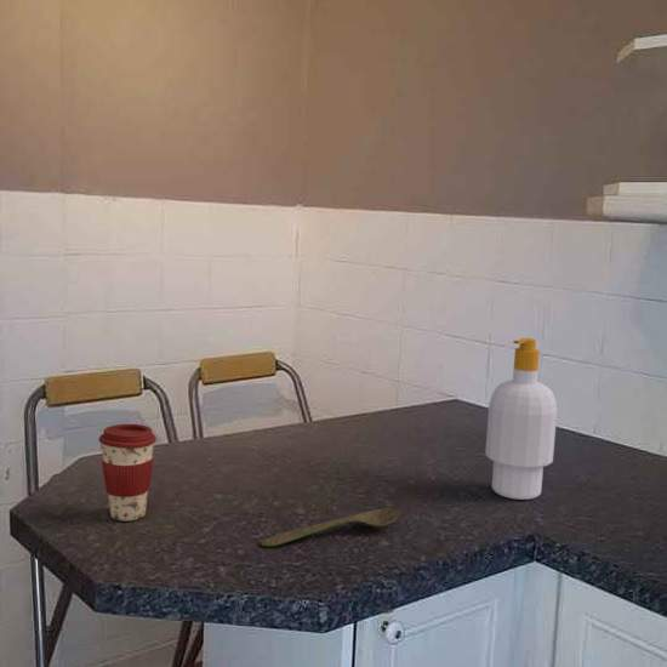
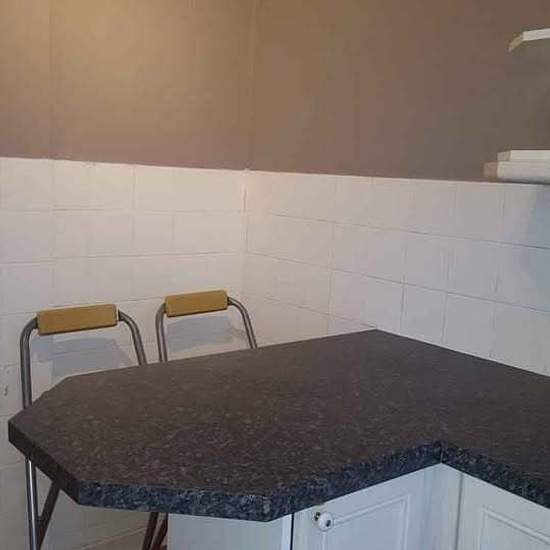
- soap bottle (521, 416)
- coffee cup (127, 472)
- spoon (331, 526)
